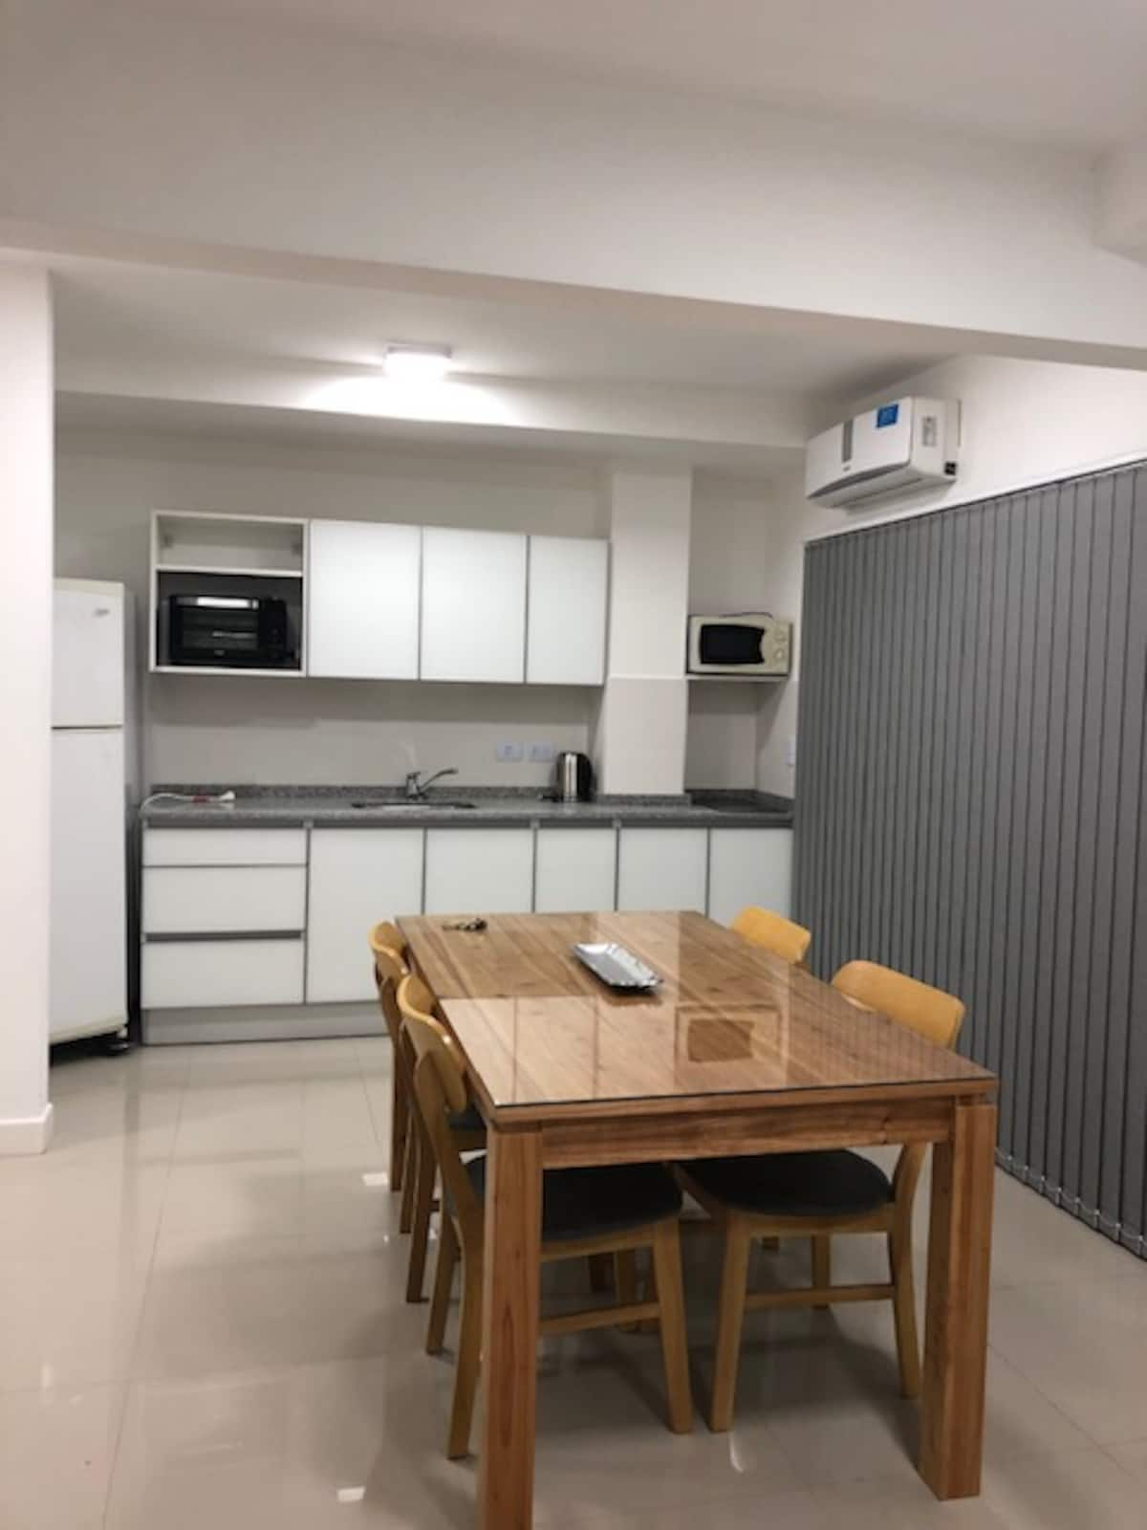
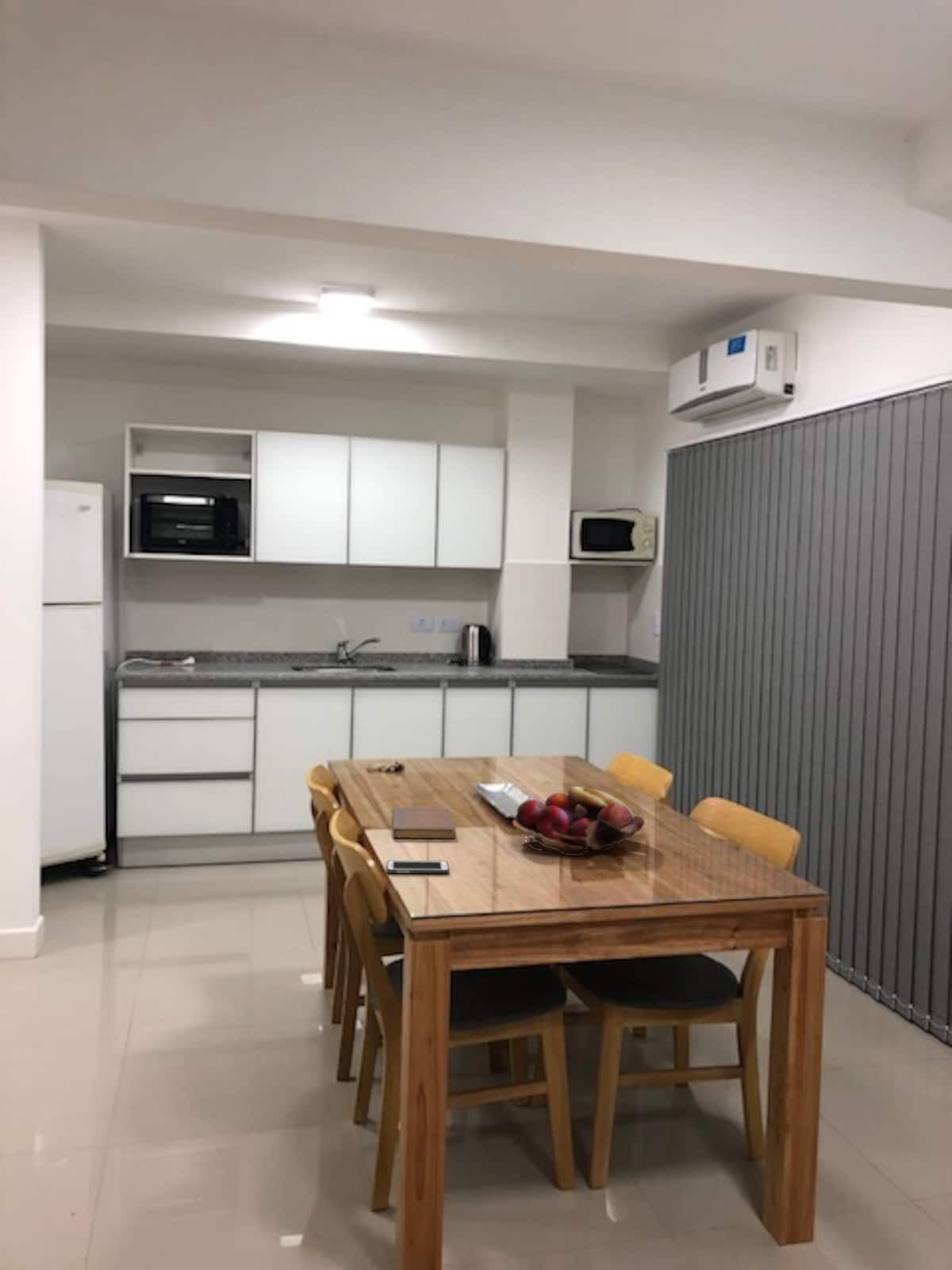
+ notebook (422, 822)
+ fruit basket (578, 818)
+ cell phone (417, 867)
